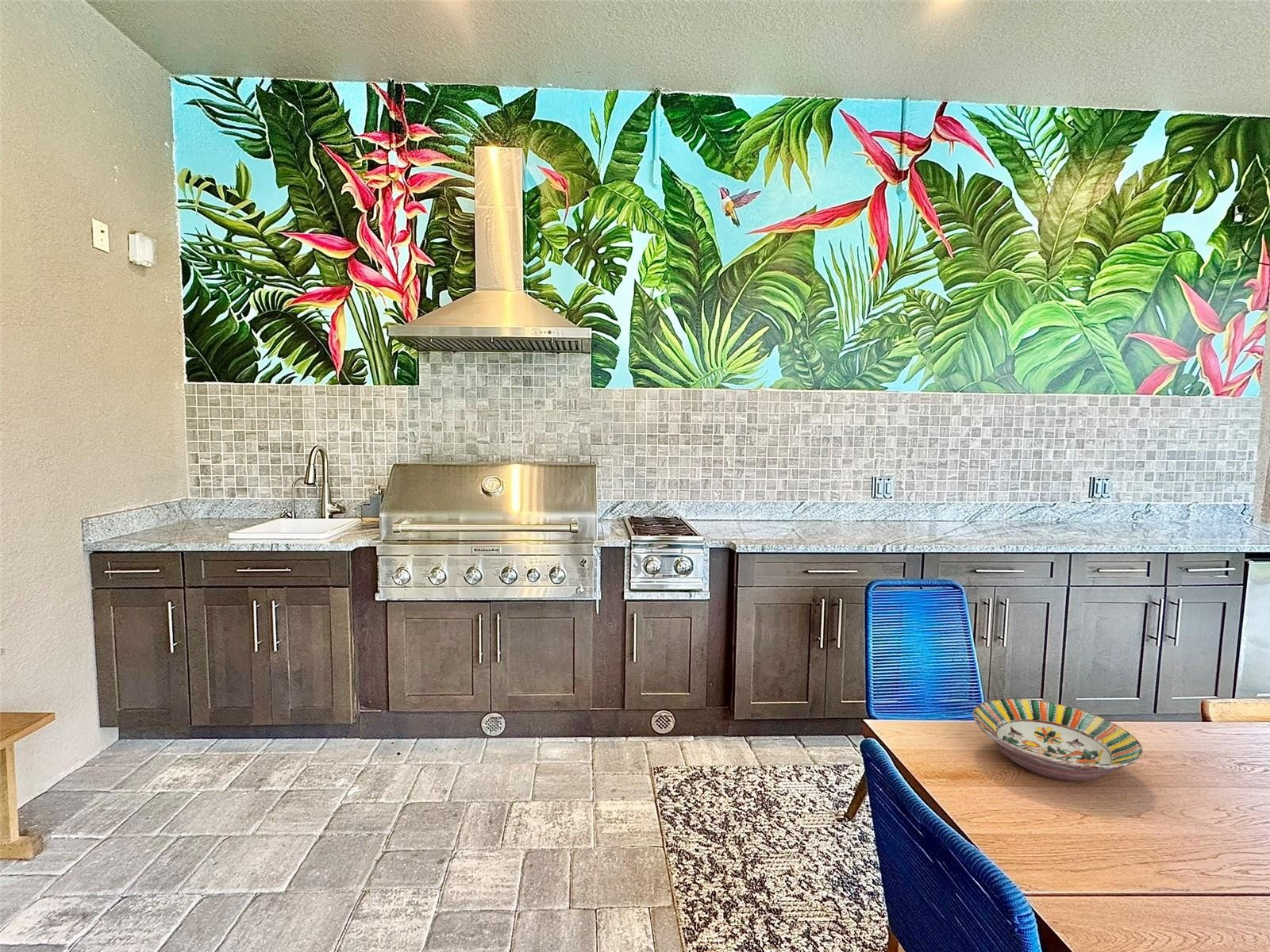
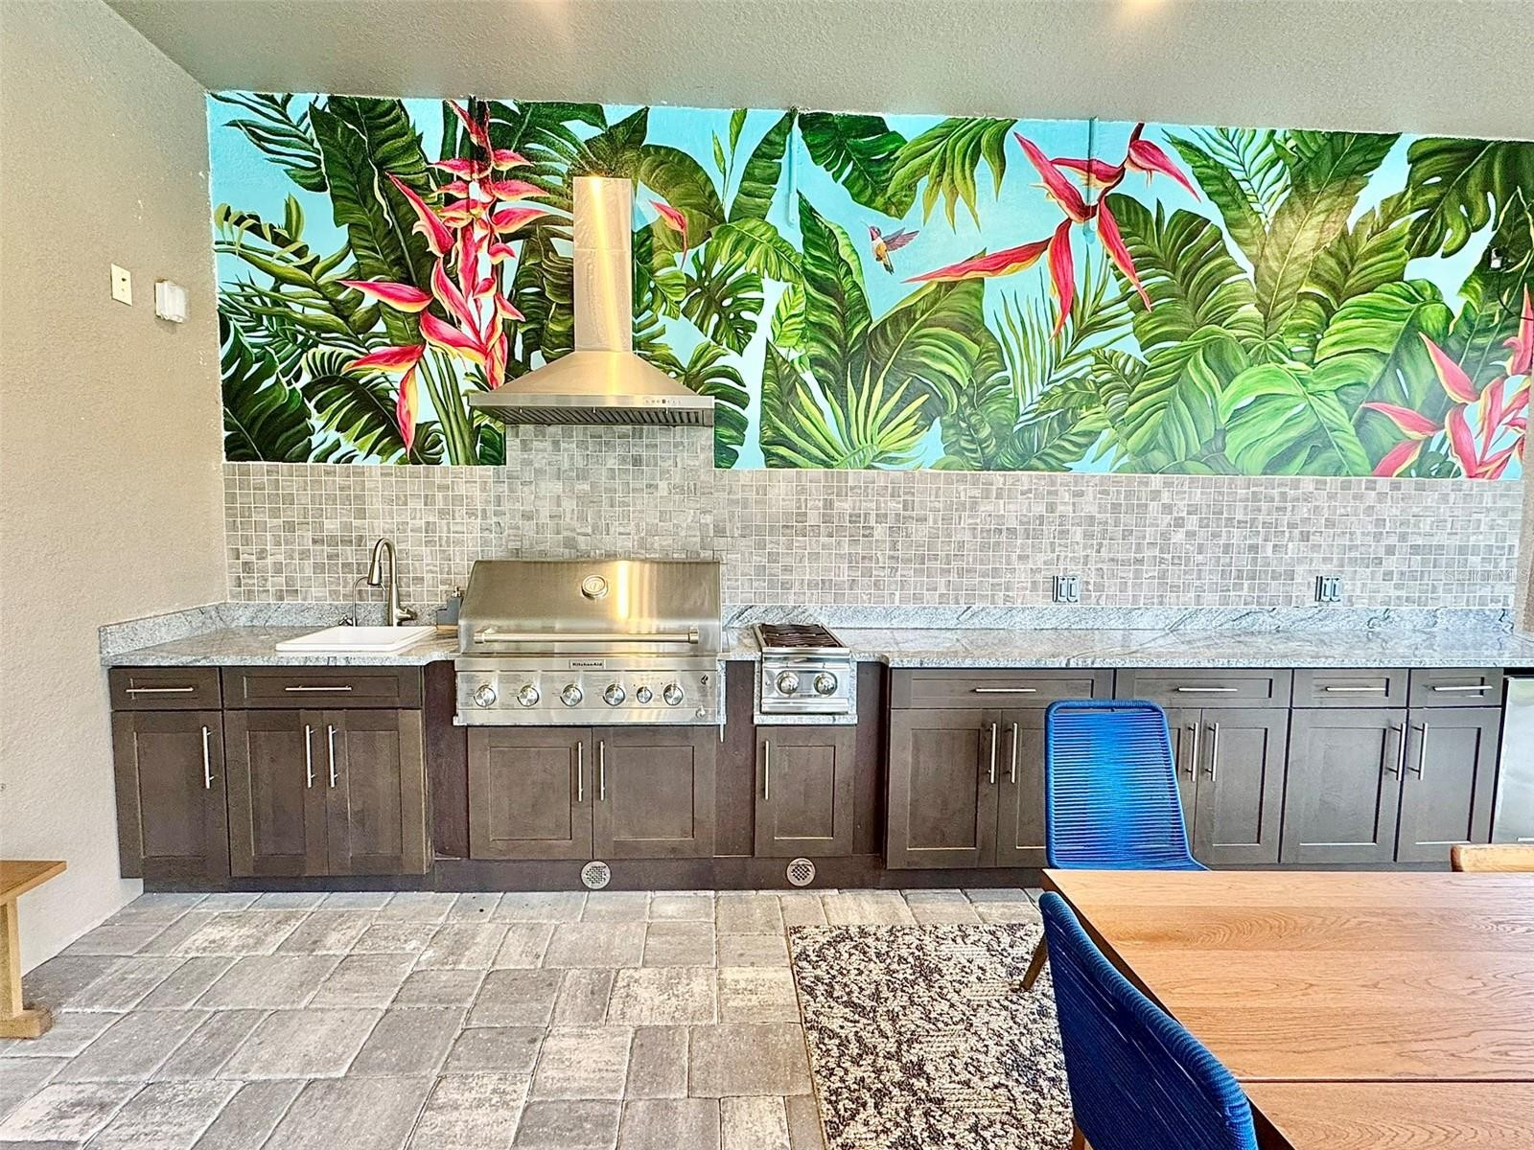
- serving bowl (1052, 745)
